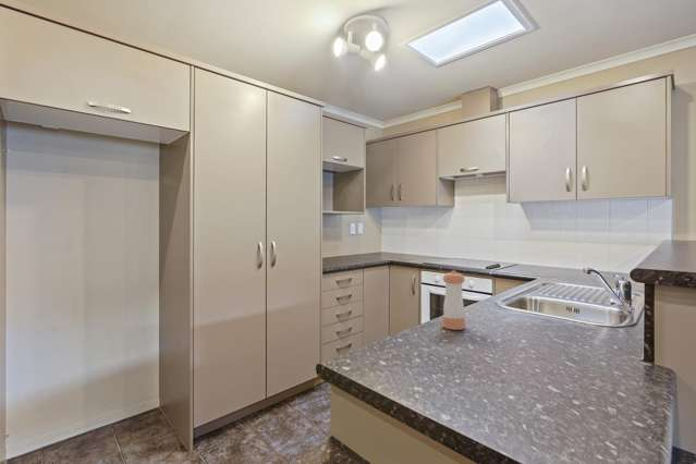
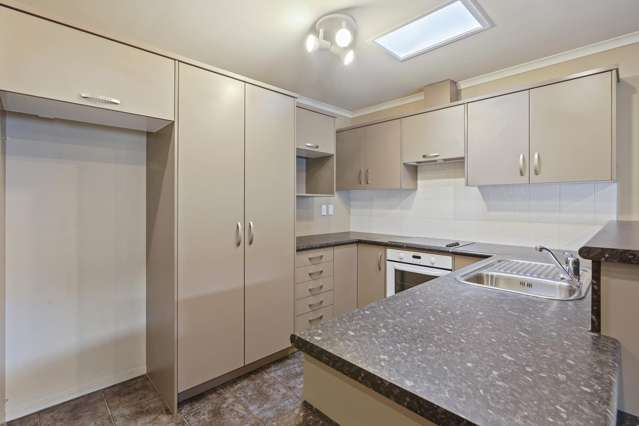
- pepper shaker (453, 298)
